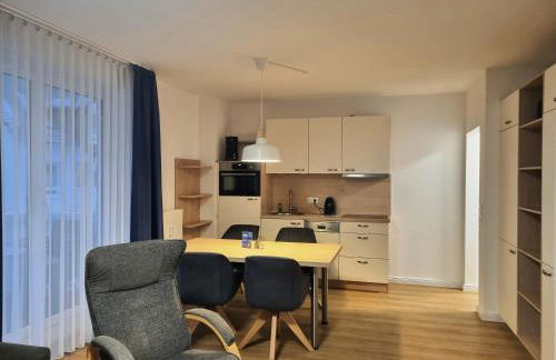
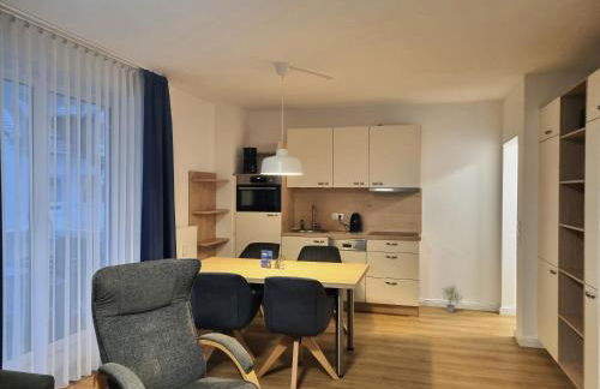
+ potted plant (450, 297)
